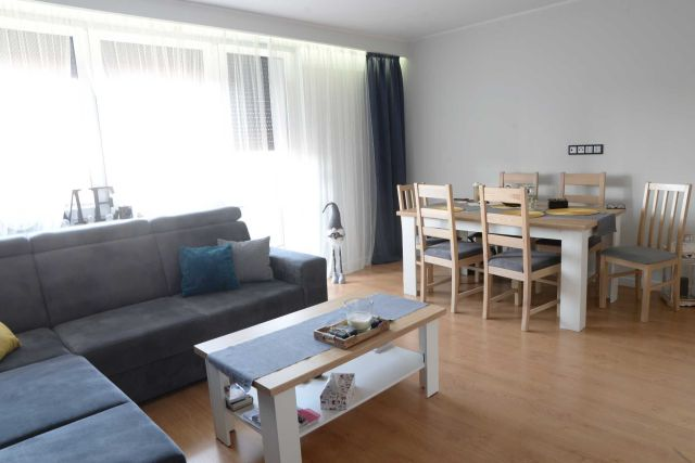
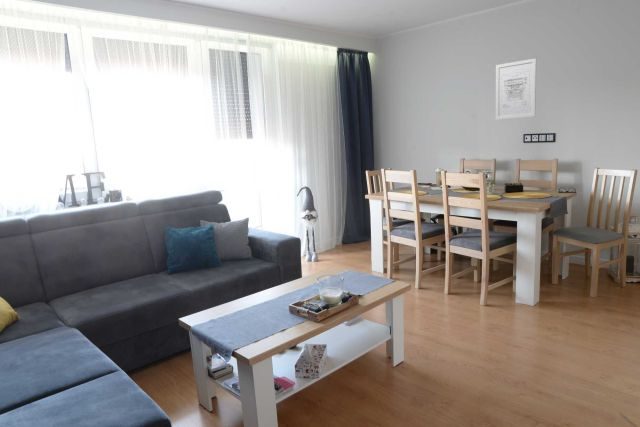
+ wall art (515, 90)
